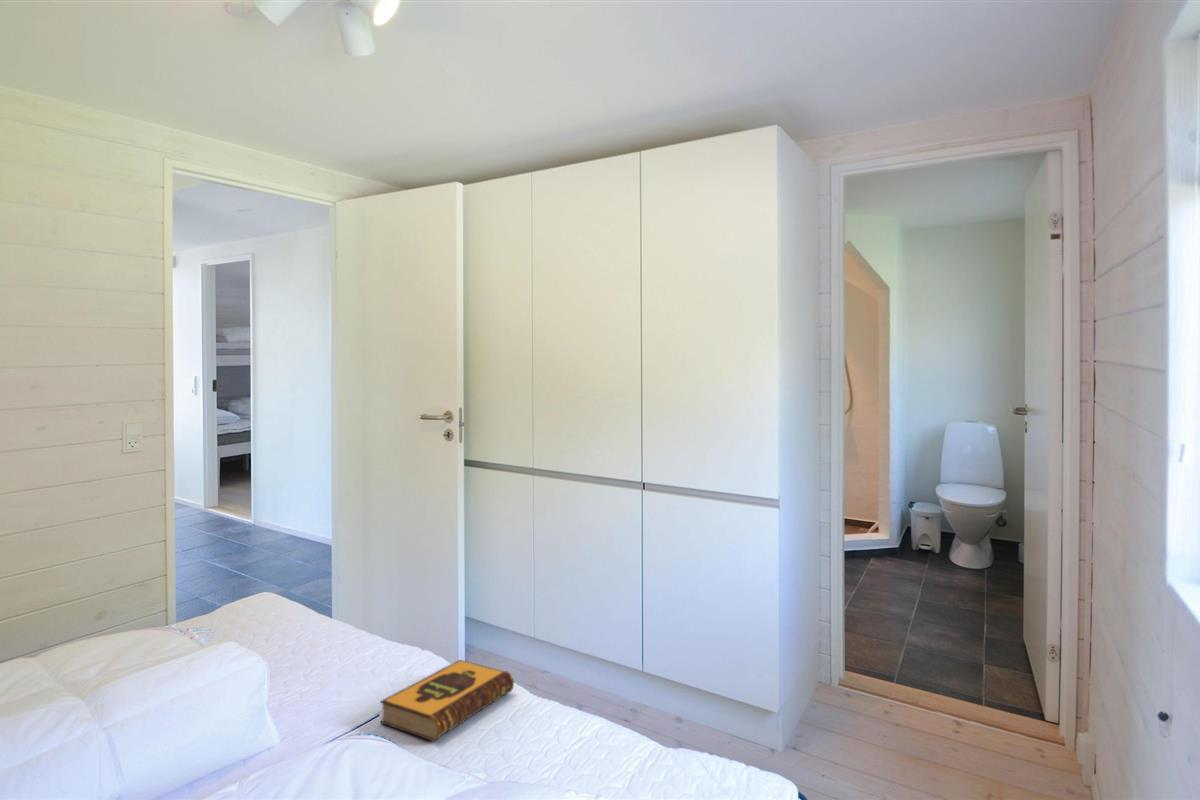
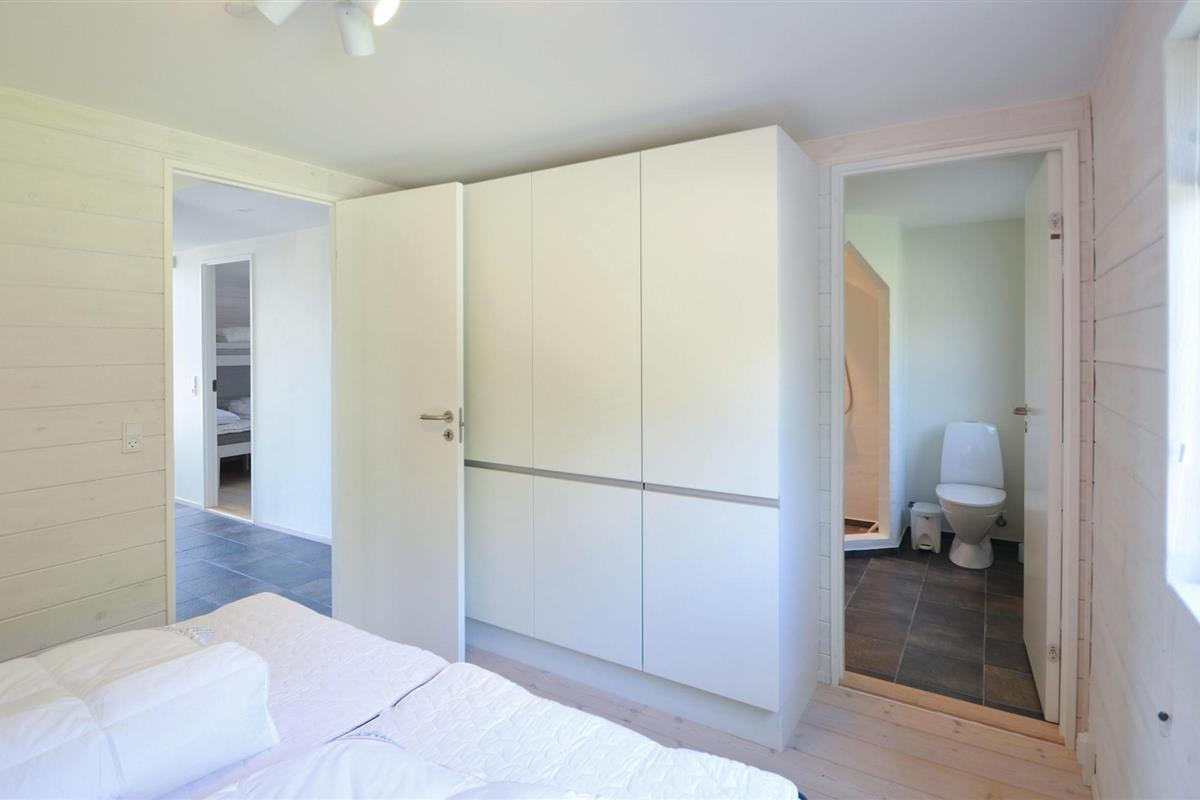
- hardback book (450, 696)
